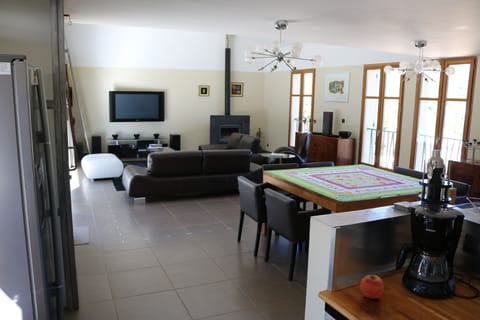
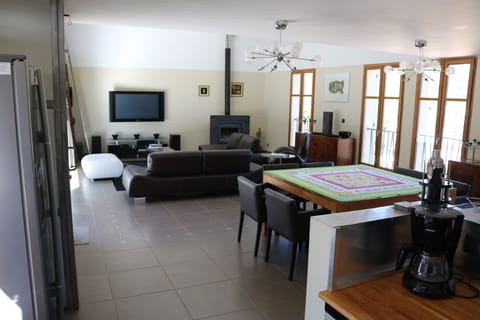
- apple (372, 285)
